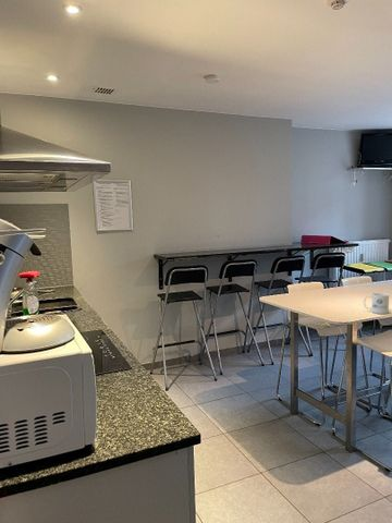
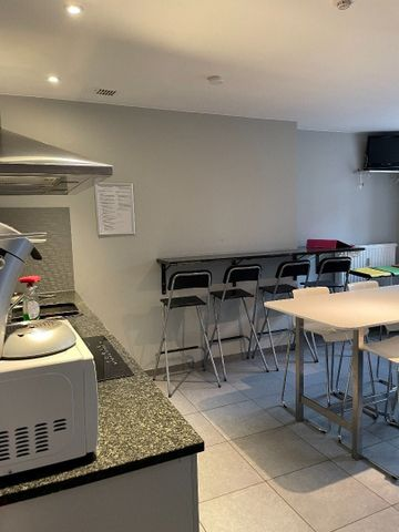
- mug (377, 303)
